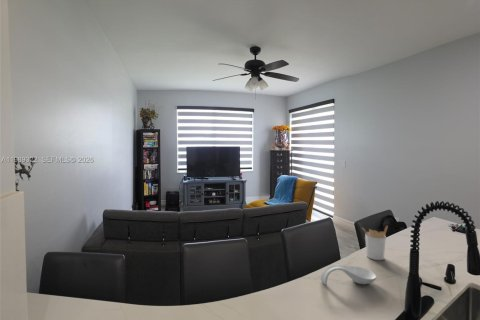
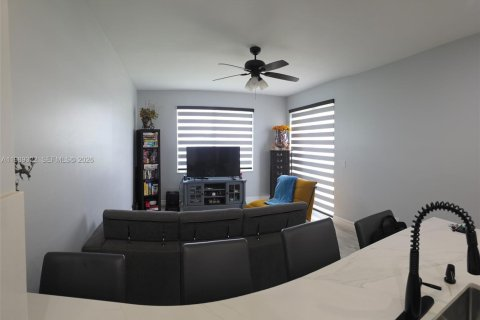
- utensil holder (375, 242)
- spoon rest (348, 273)
